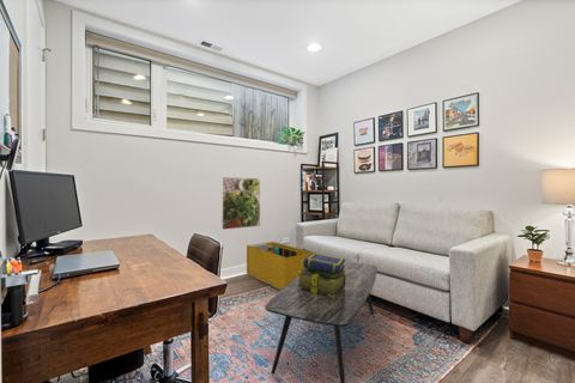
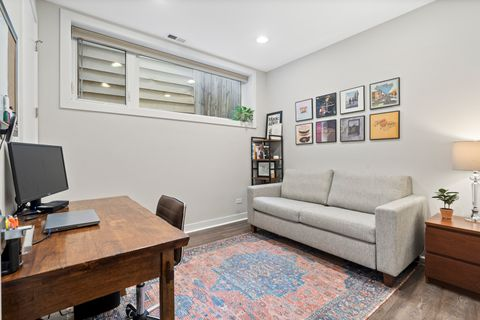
- stack of books (323, 272)
- coffee table (332, 310)
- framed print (241, 202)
- storage bin (278, 263)
